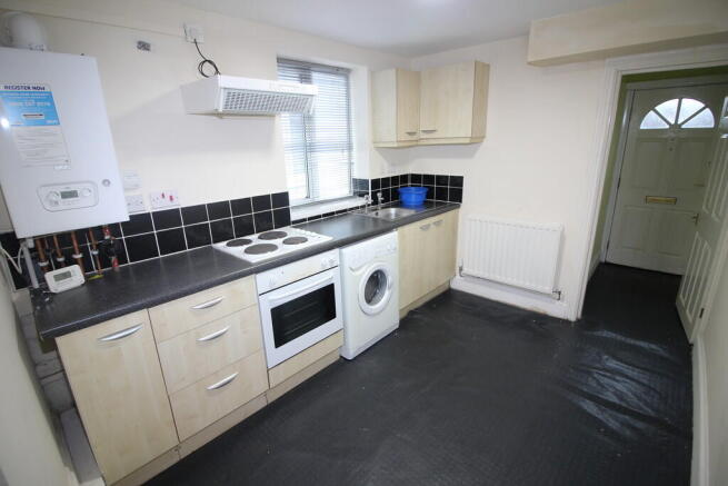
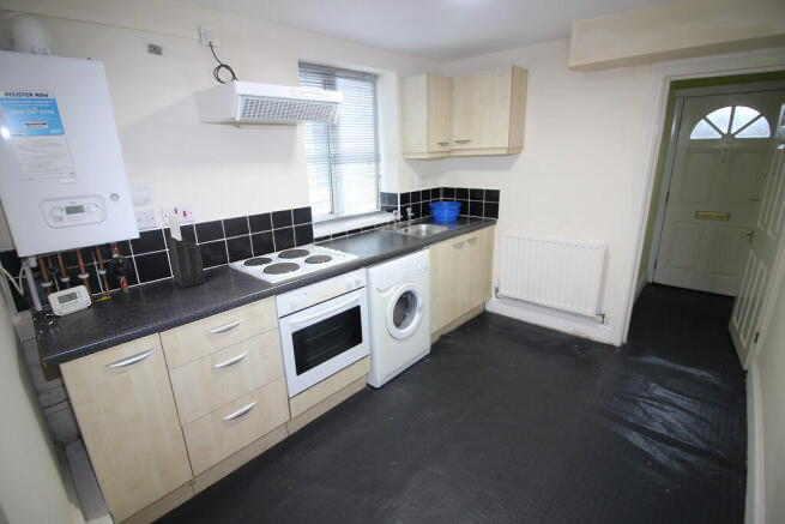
+ knife block (186, 248)
